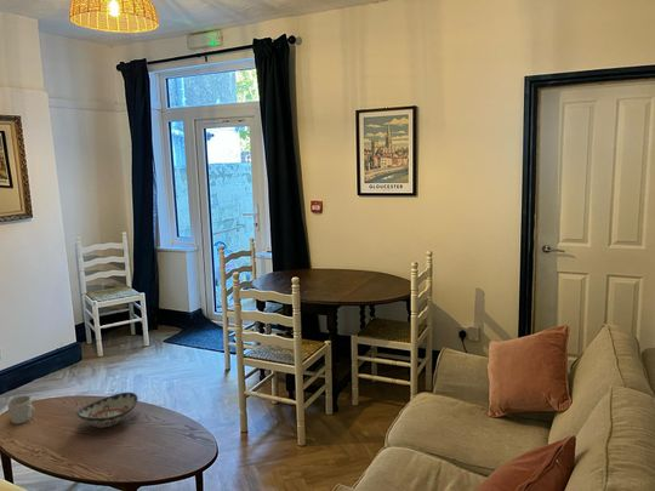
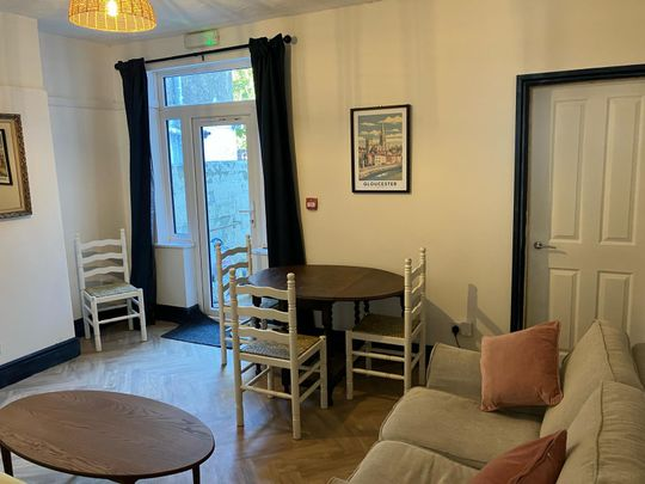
- mug (23, 410)
- decorative bowl (108, 412)
